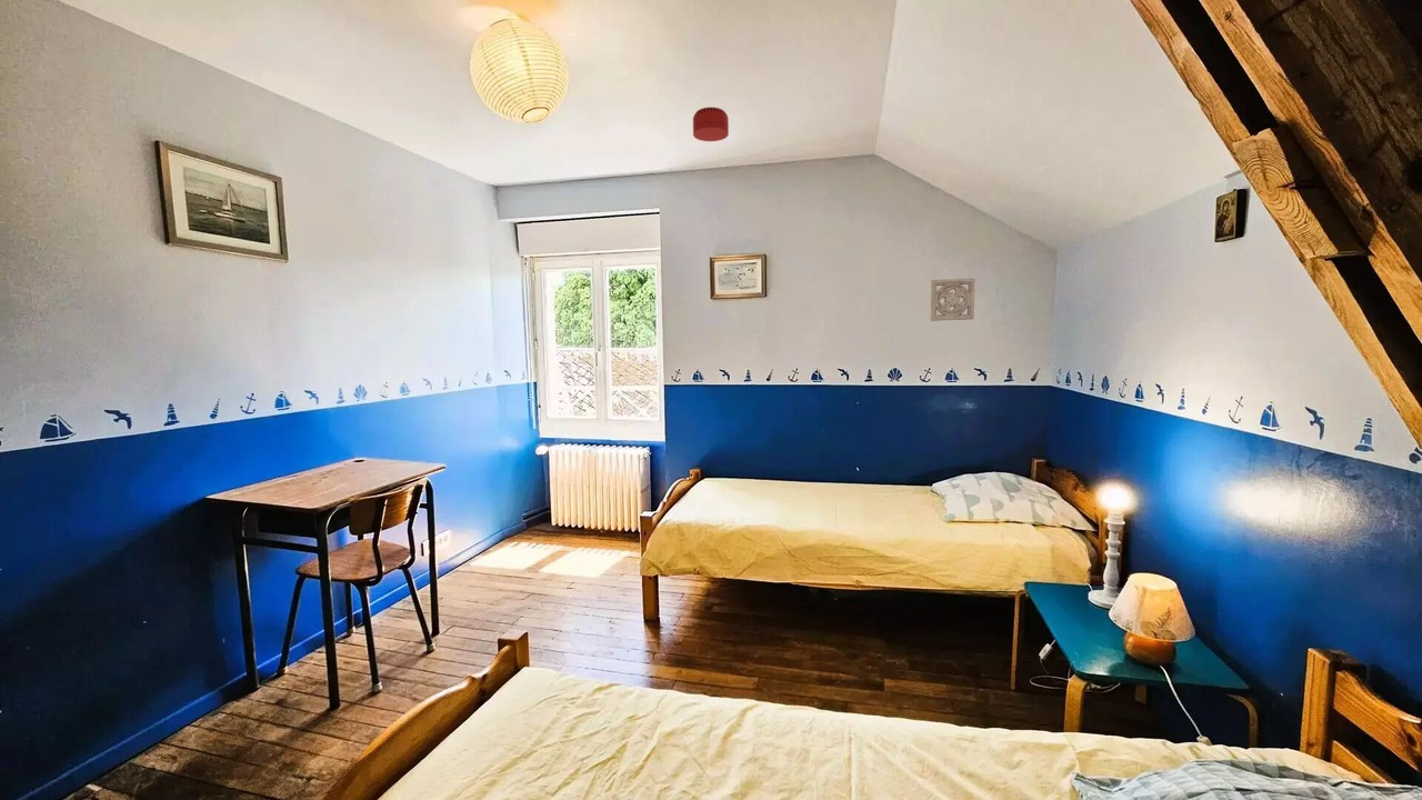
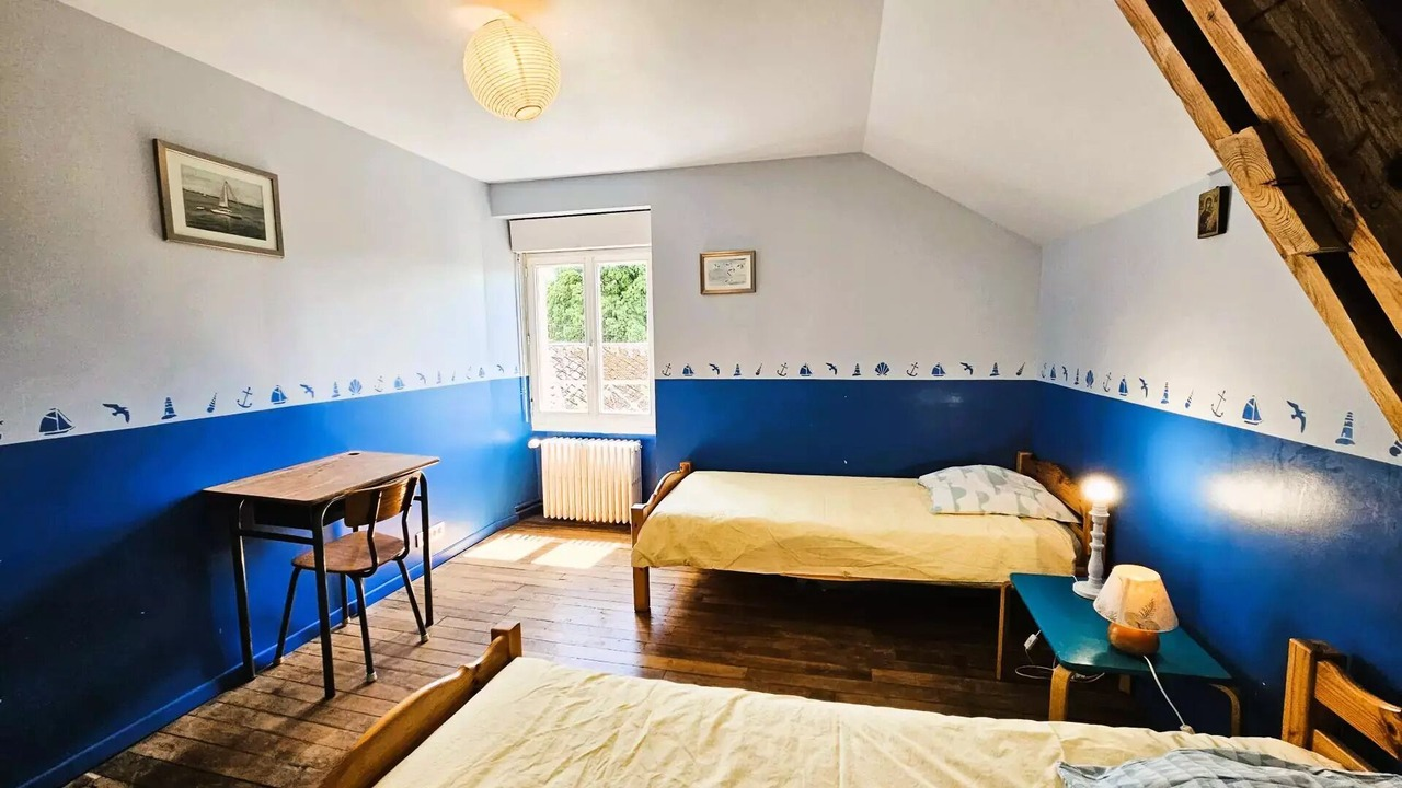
- wall ornament (952, 300)
- smoke detector (710, 123)
